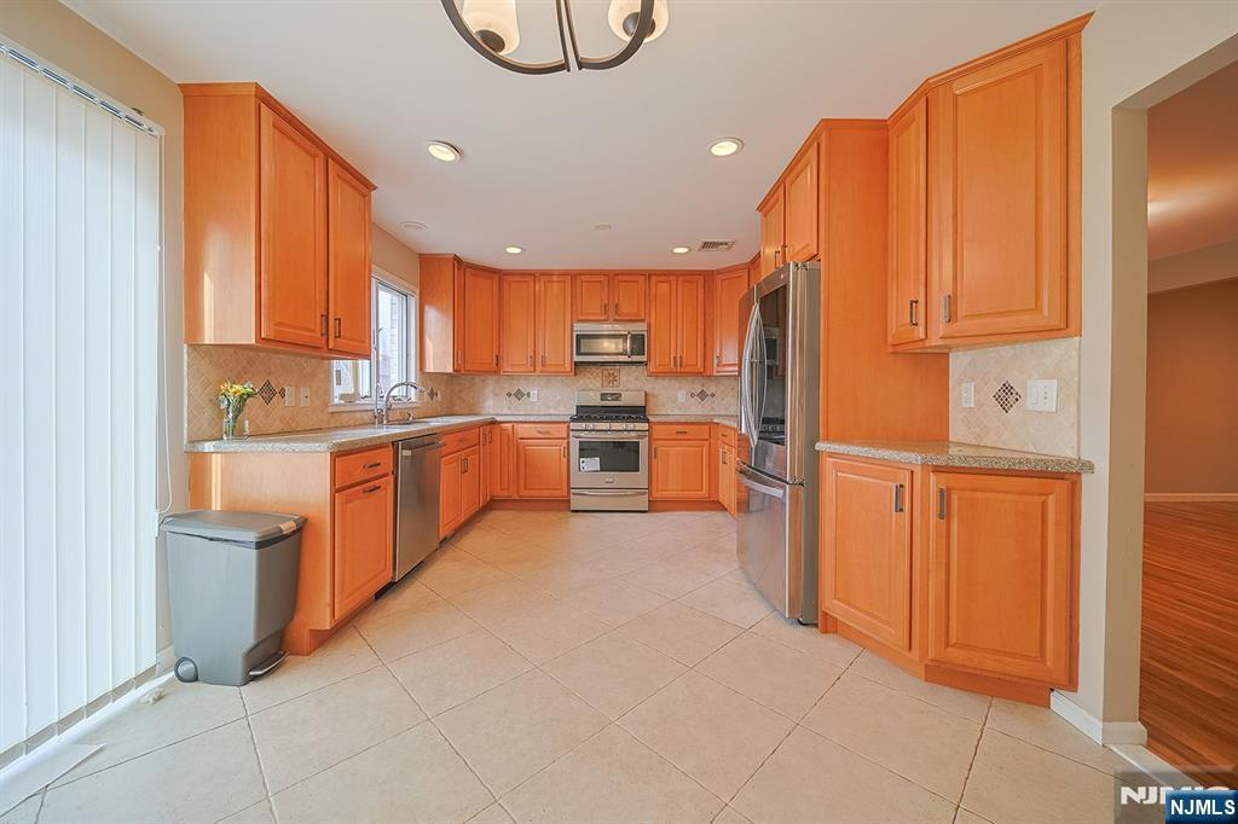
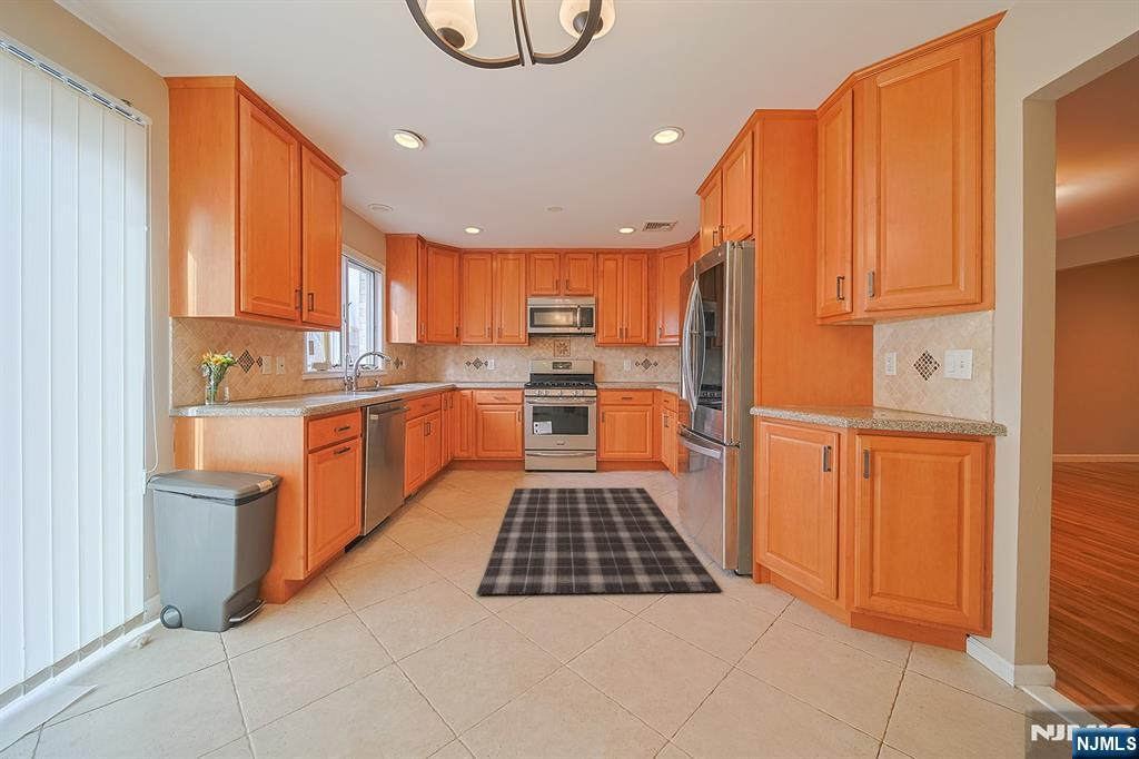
+ rug (586, 523)
